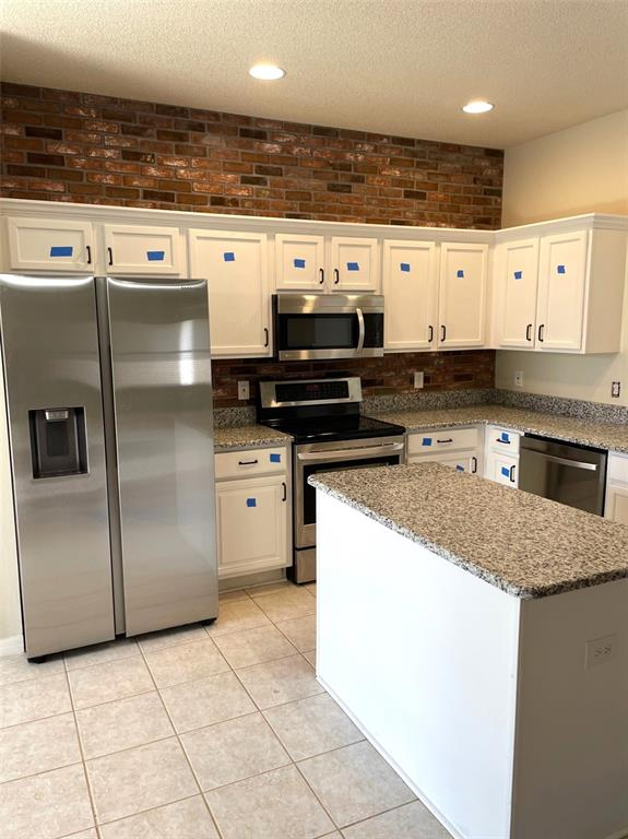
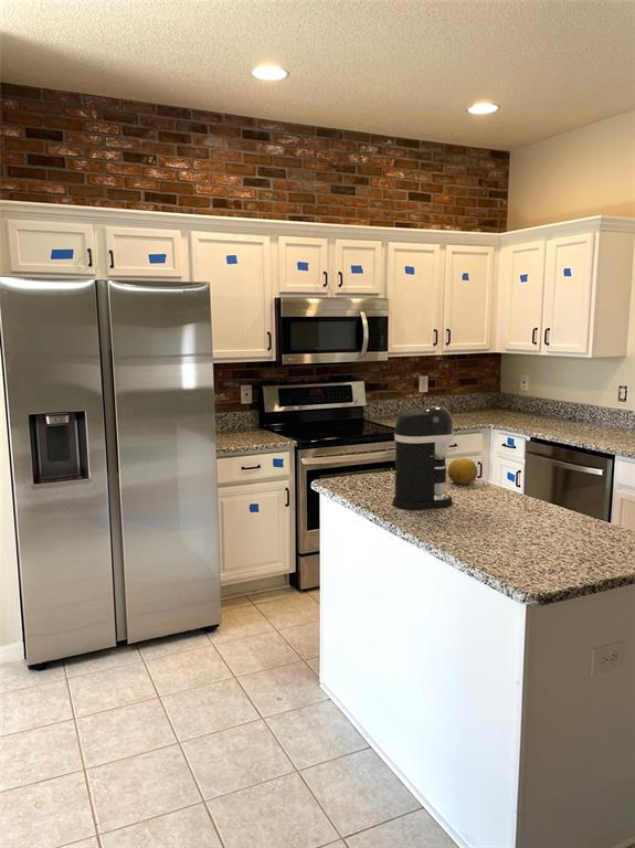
+ fruit (462, 470)
+ coffee maker (423, 455)
